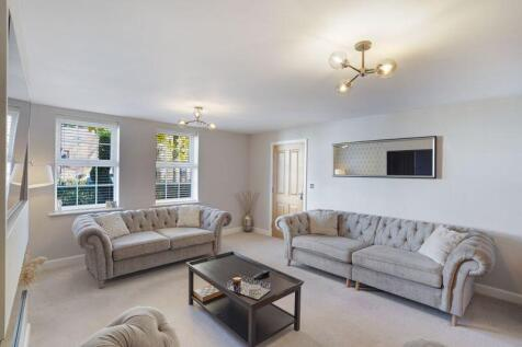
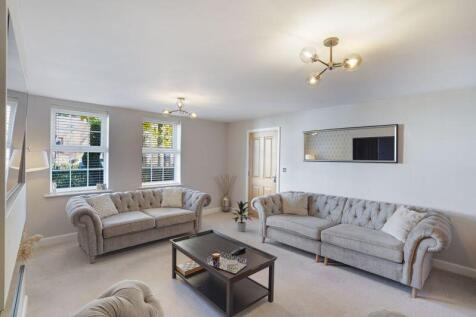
+ indoor plant (241, 214)
